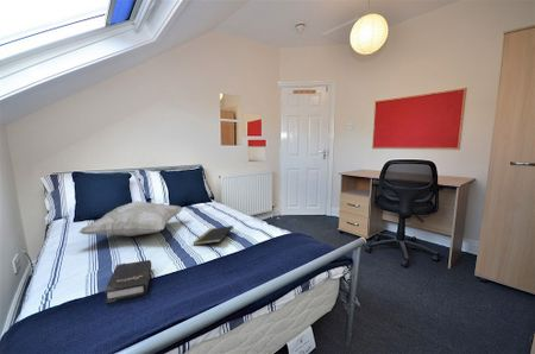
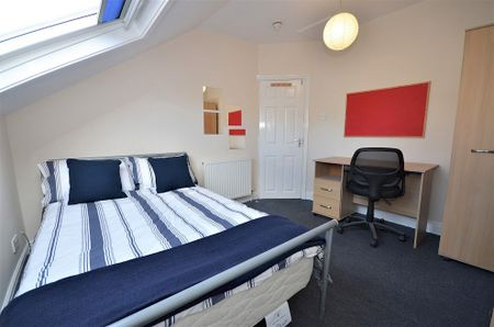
- decorative pillow (138, 217)
- hardback book (131, 278)
- notepad (214, 234)
